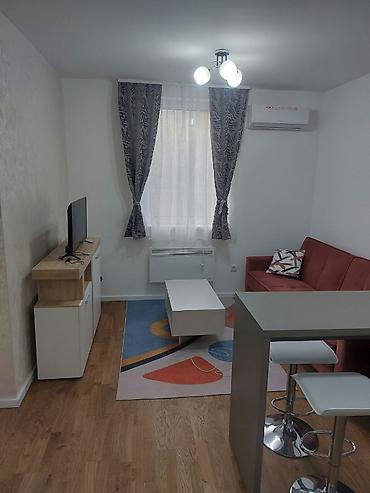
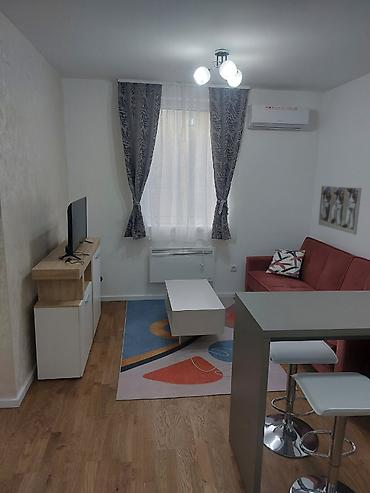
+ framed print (337, 208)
